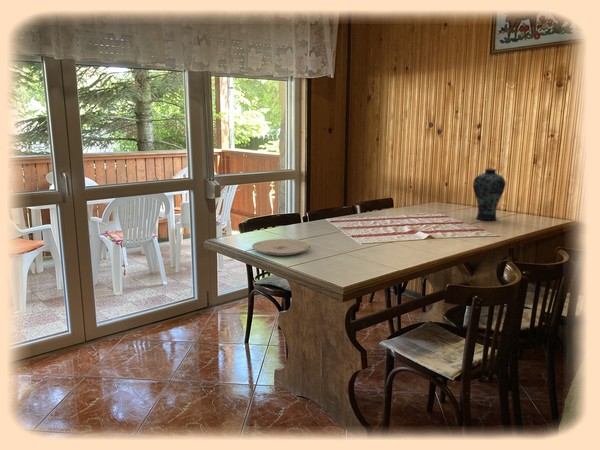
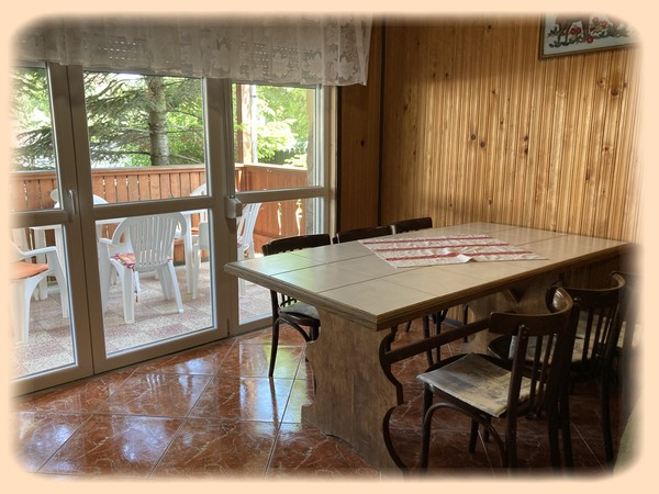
- vase (488, 194)
- plate (281, 247)
